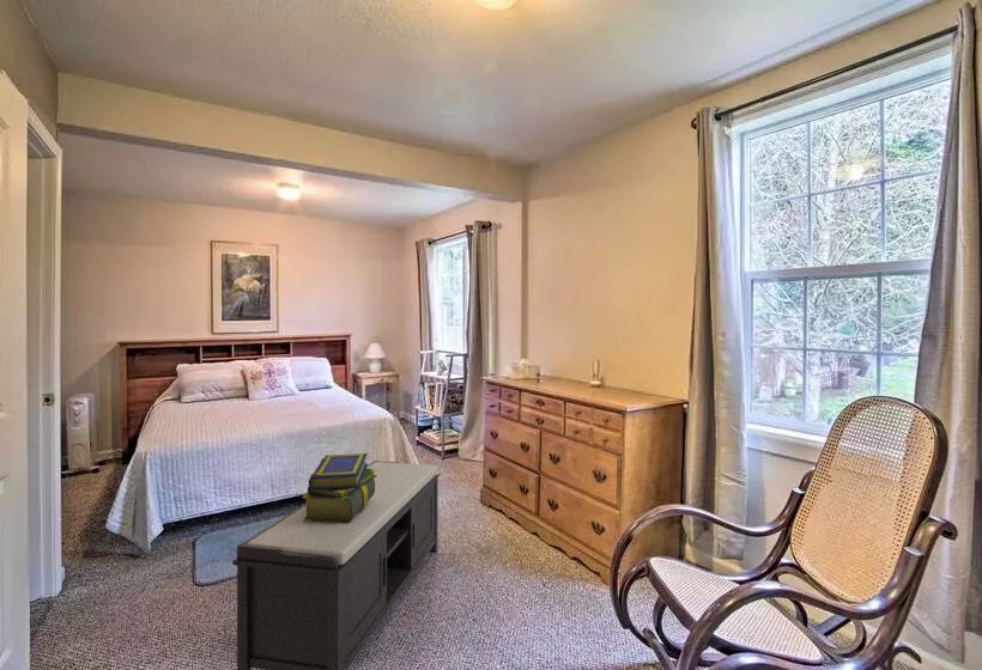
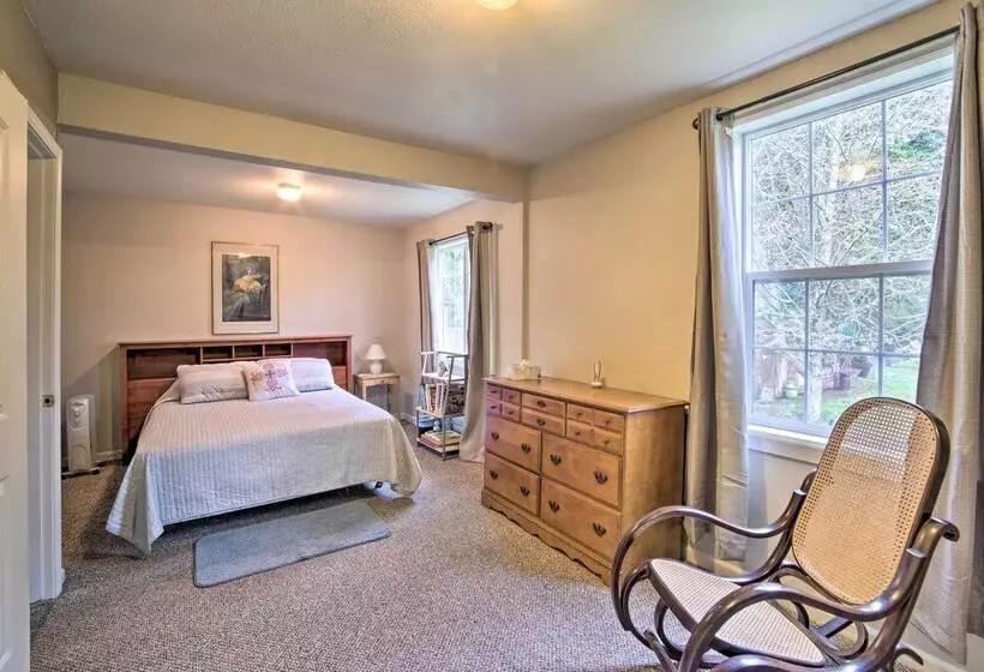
- bench (360, 549)
- stack of books (341, 485)
